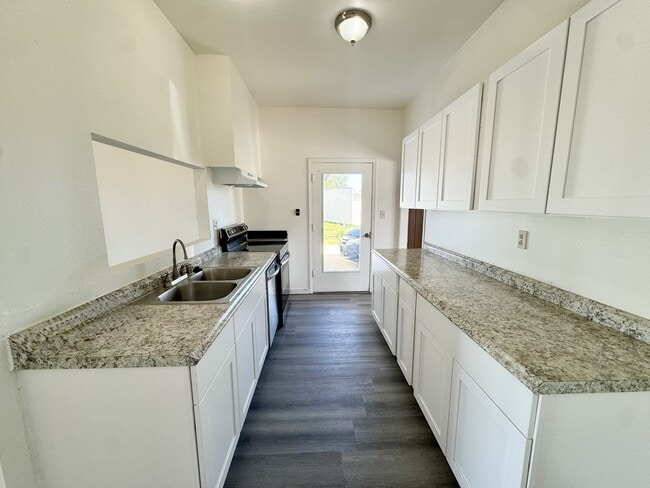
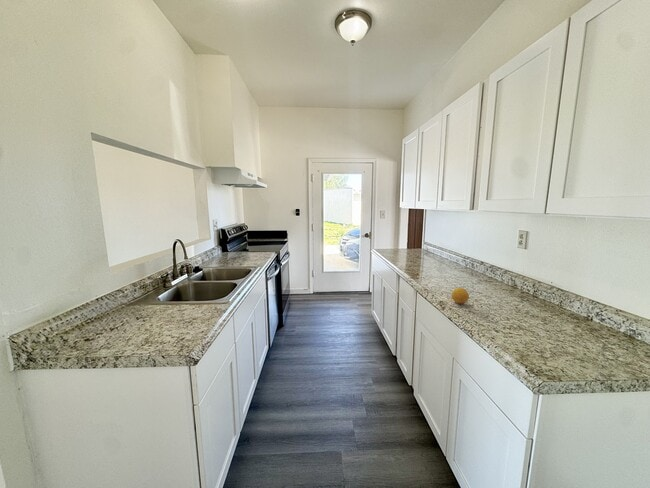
+ fruit (460, 295)
